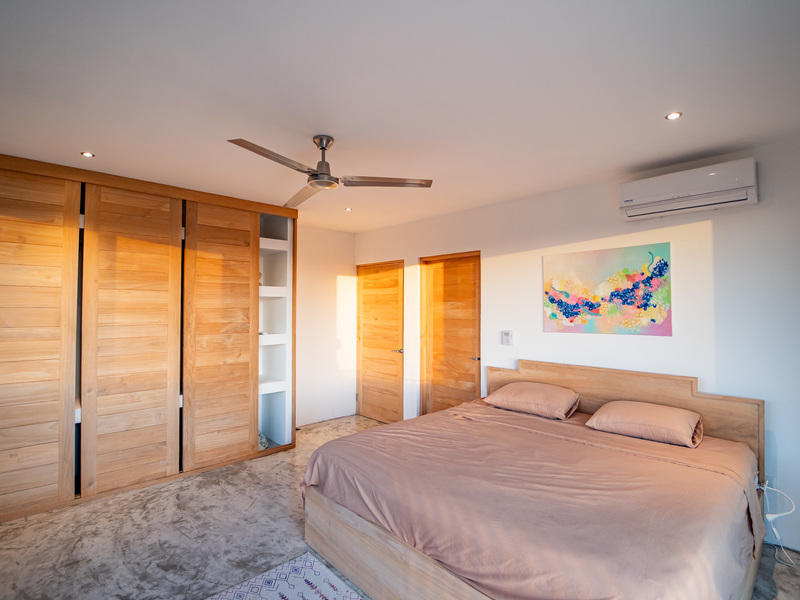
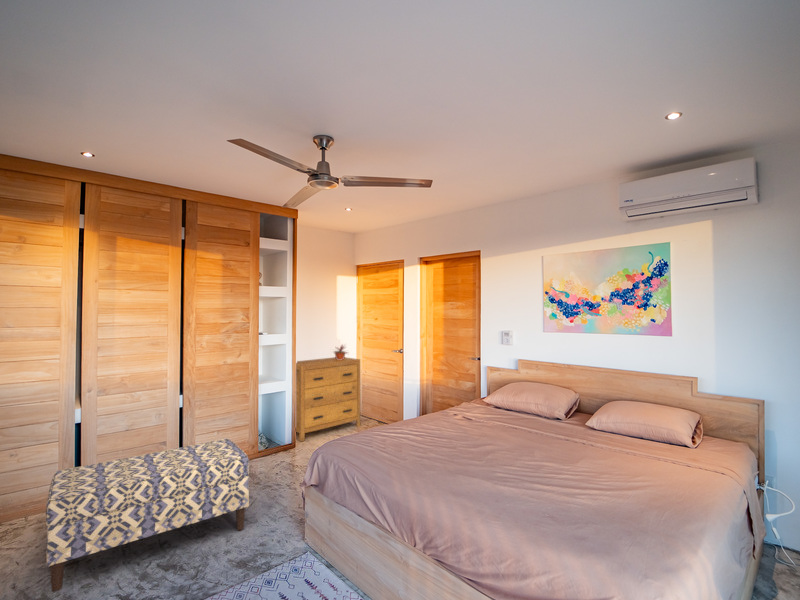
+ bench (155, 501)
+ potted plant (340, 350)
+ dresser (323, 395)
